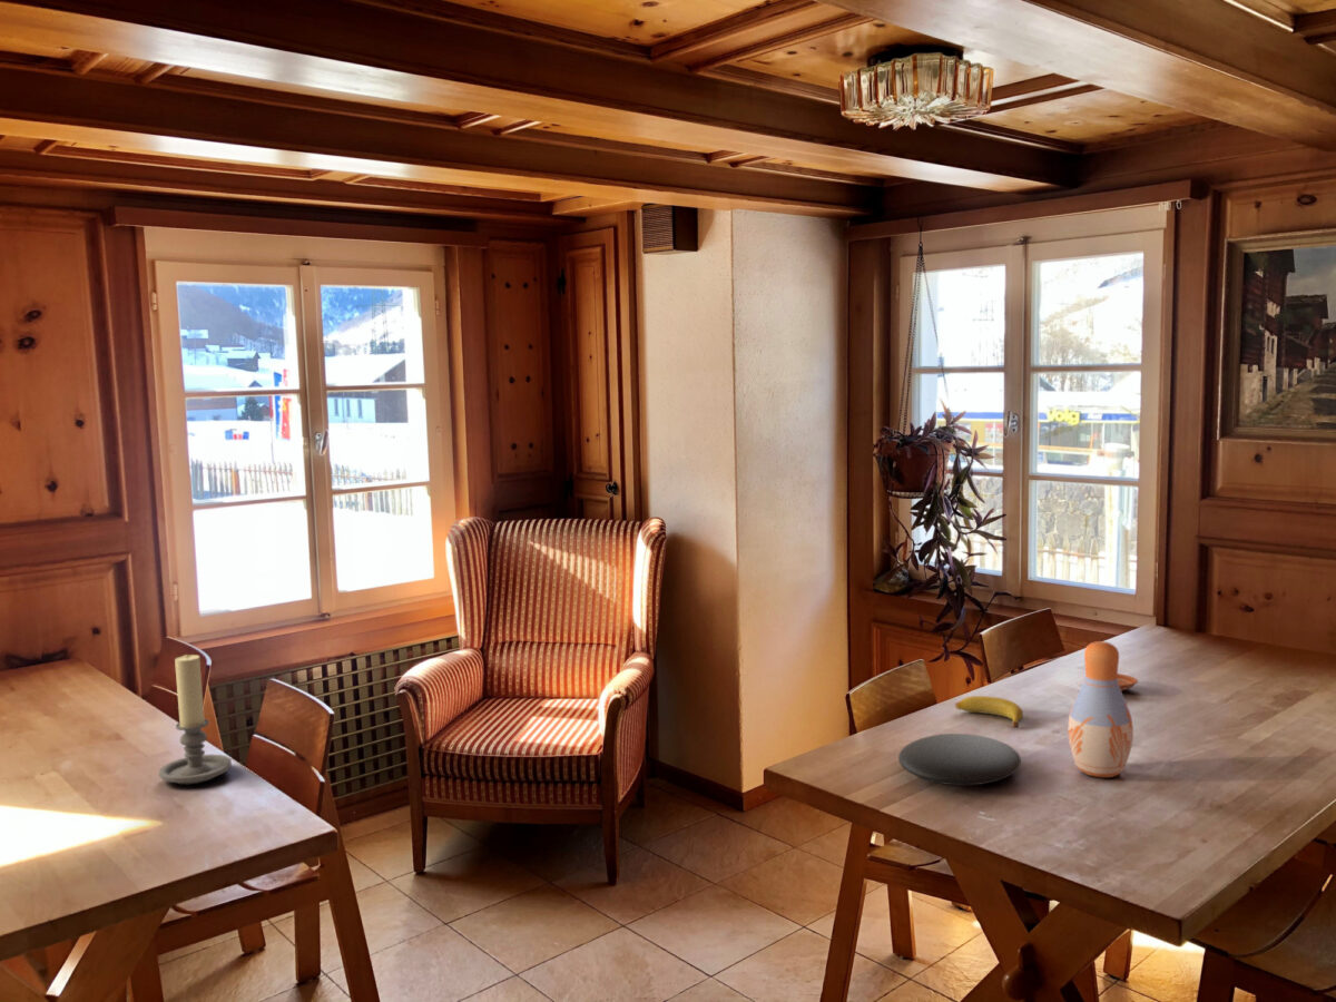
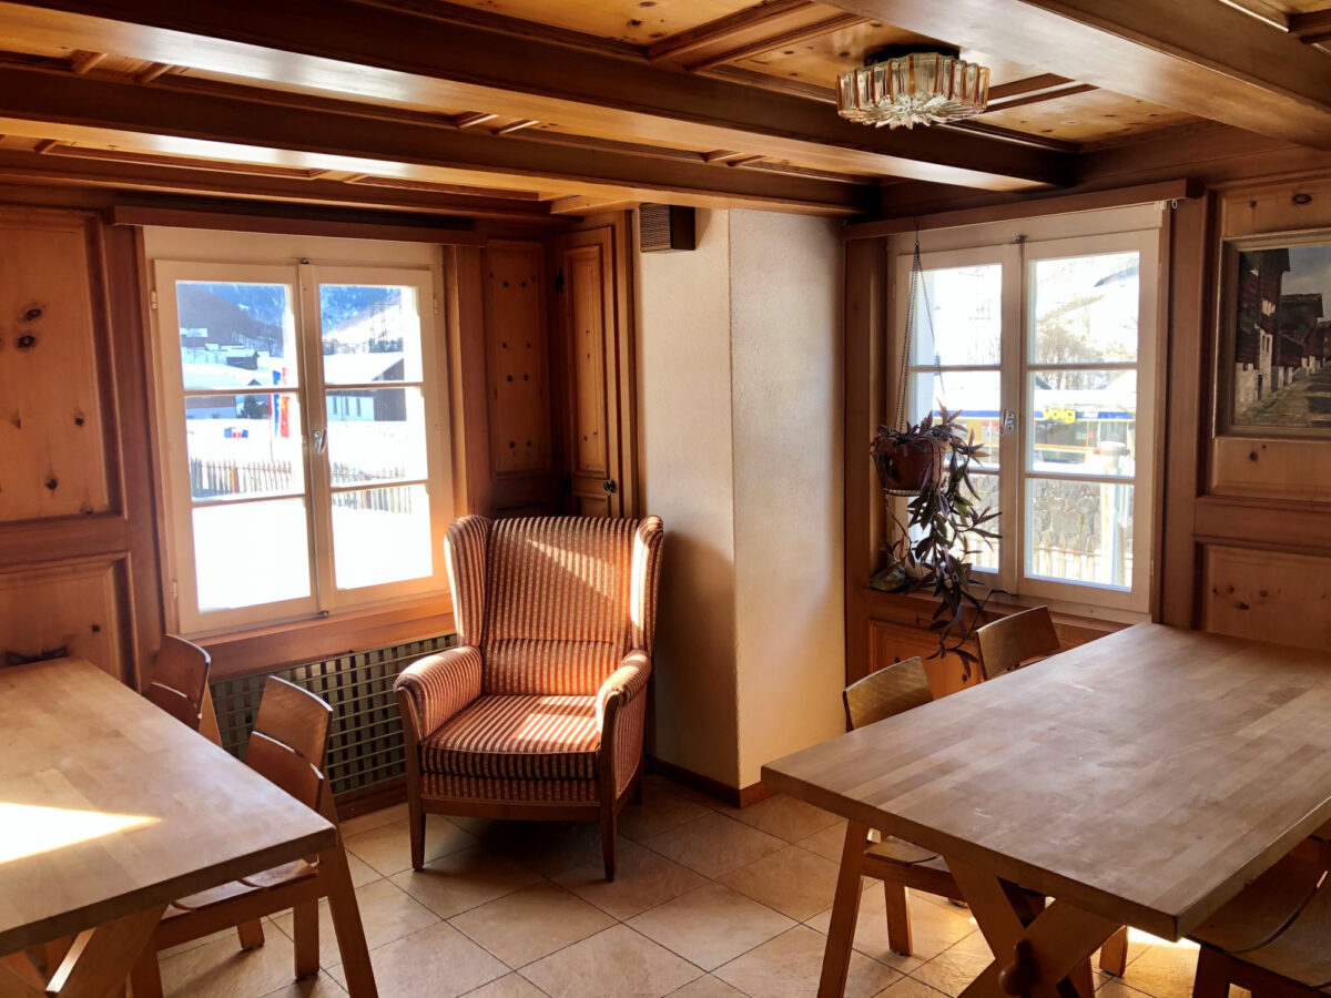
- plate (1118, 682)
- vase (1100, 707)
- plate (959, 758)
- banana (989, 708)
- candle holder (190, 714)
